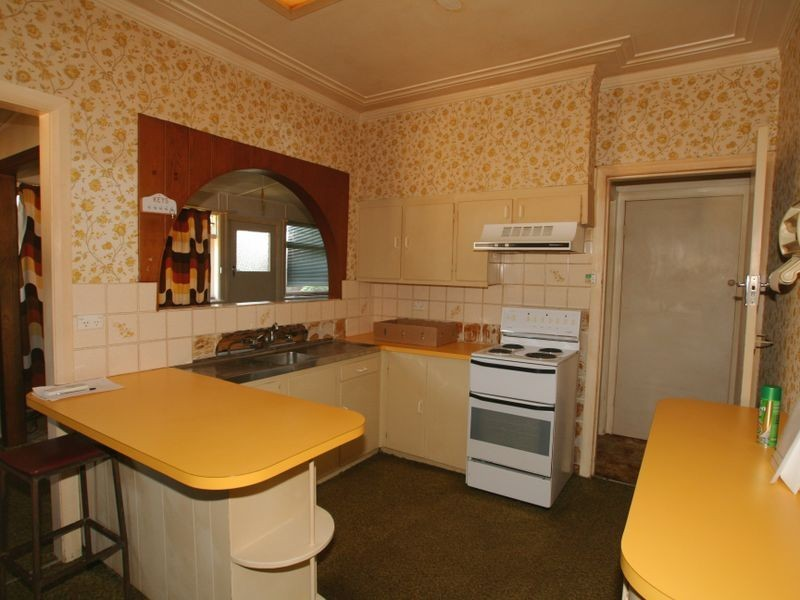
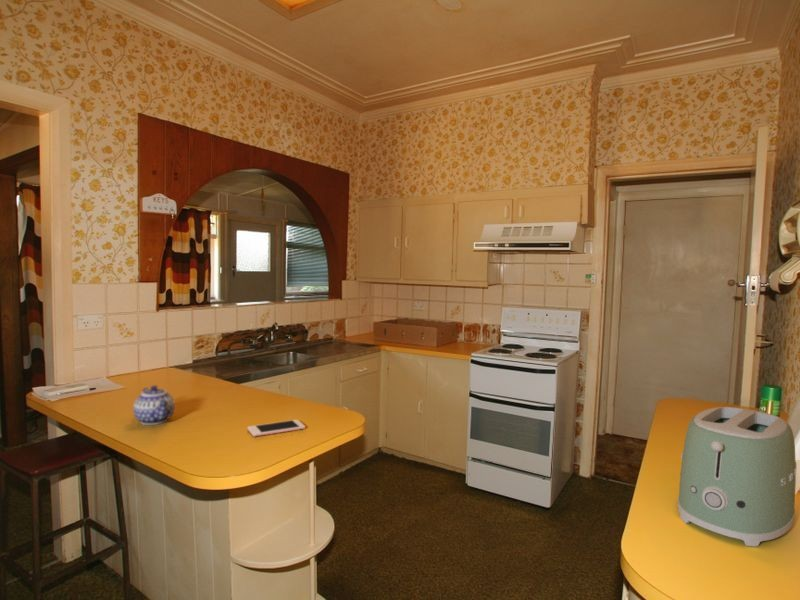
+ toaster (737, 464)
+ teapot (154, 403)
+ cell phone (276, 427)
